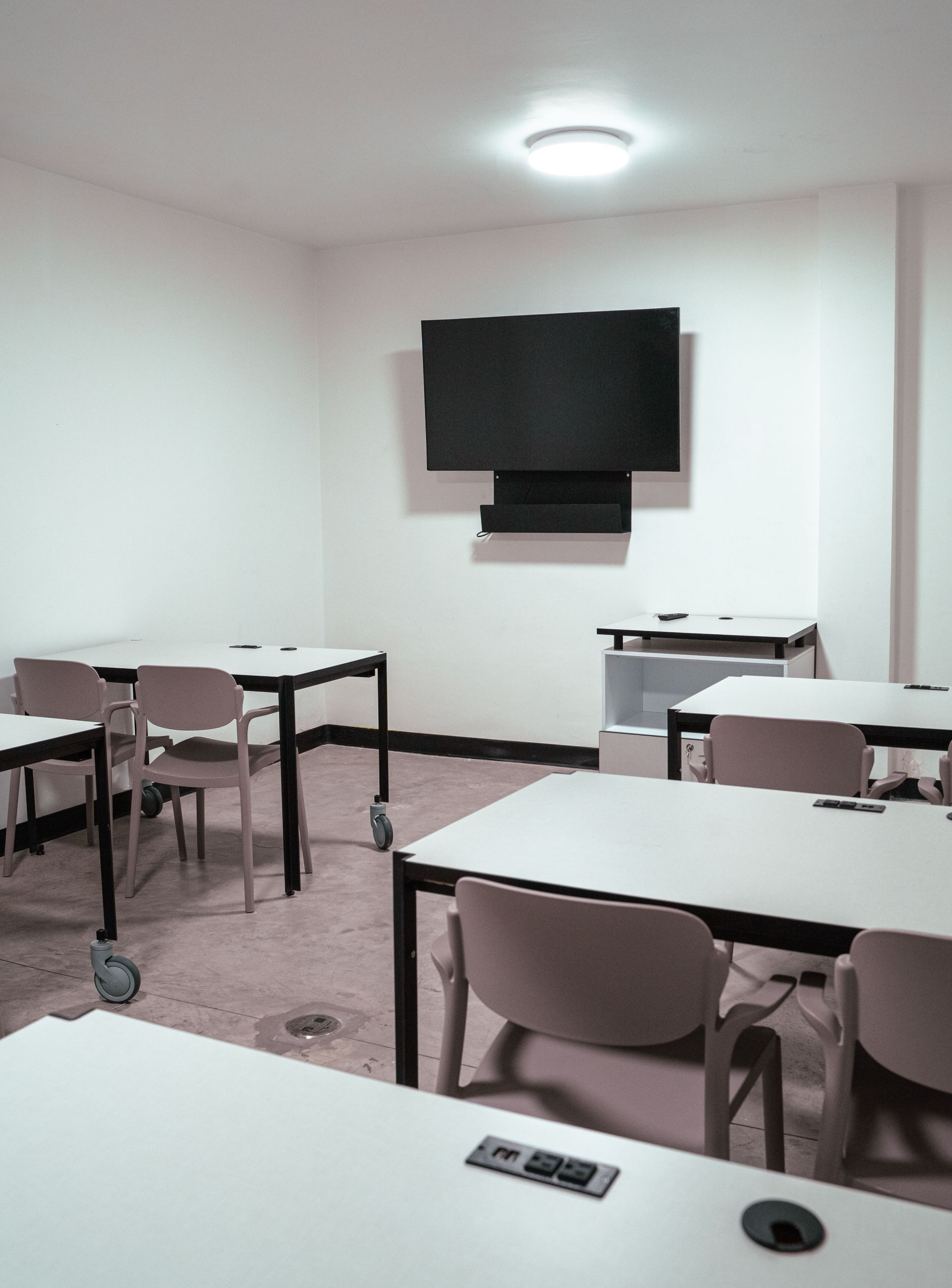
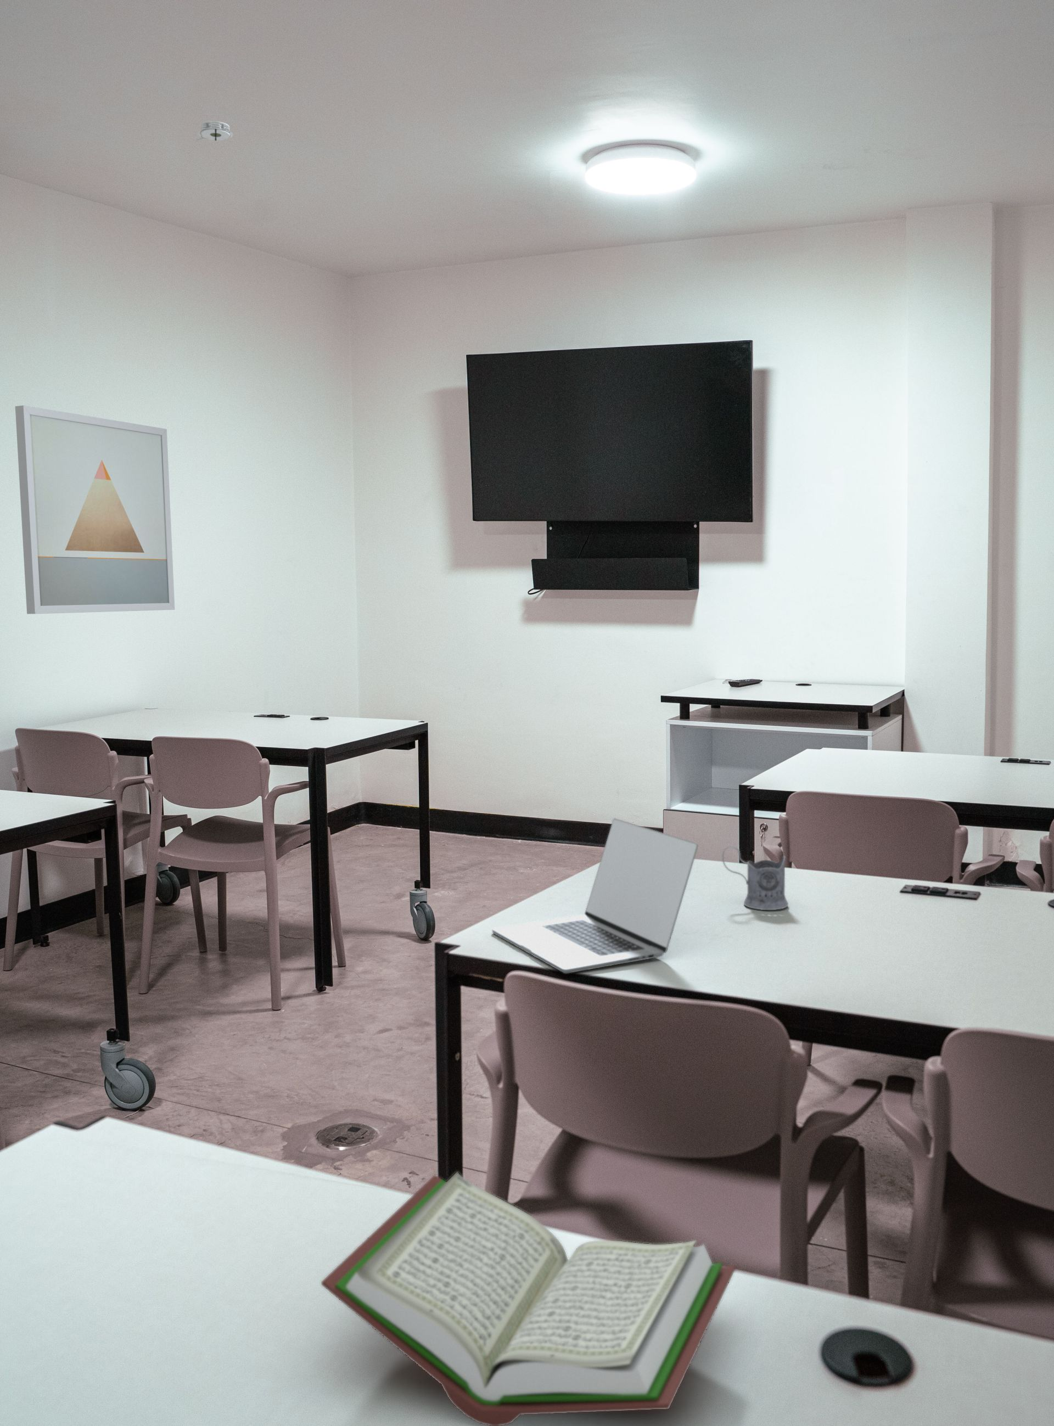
+ book (535, 1296)
+ wall art (101, 516)
+ smoke detector (214, 131)
+ tea glass holder (755, 874)
+ laptop (592, 890)
